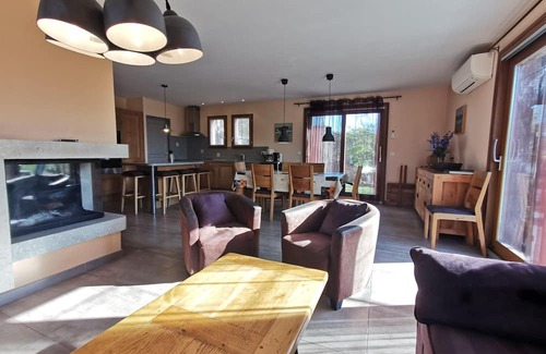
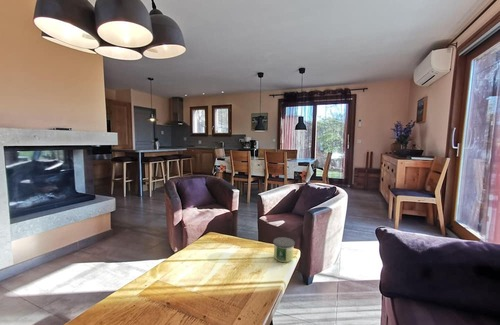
+ candle (283, 249)
